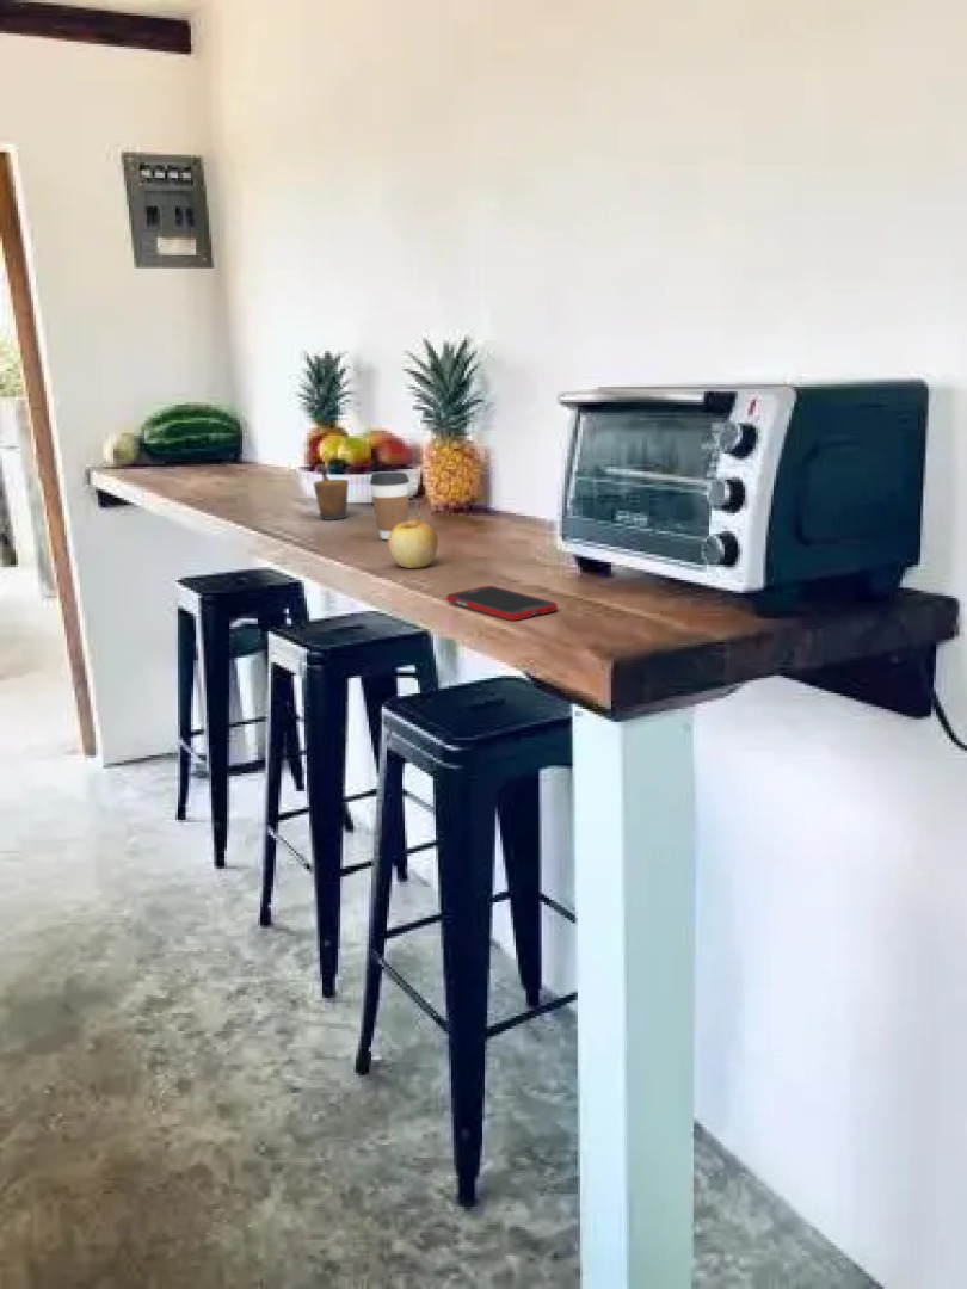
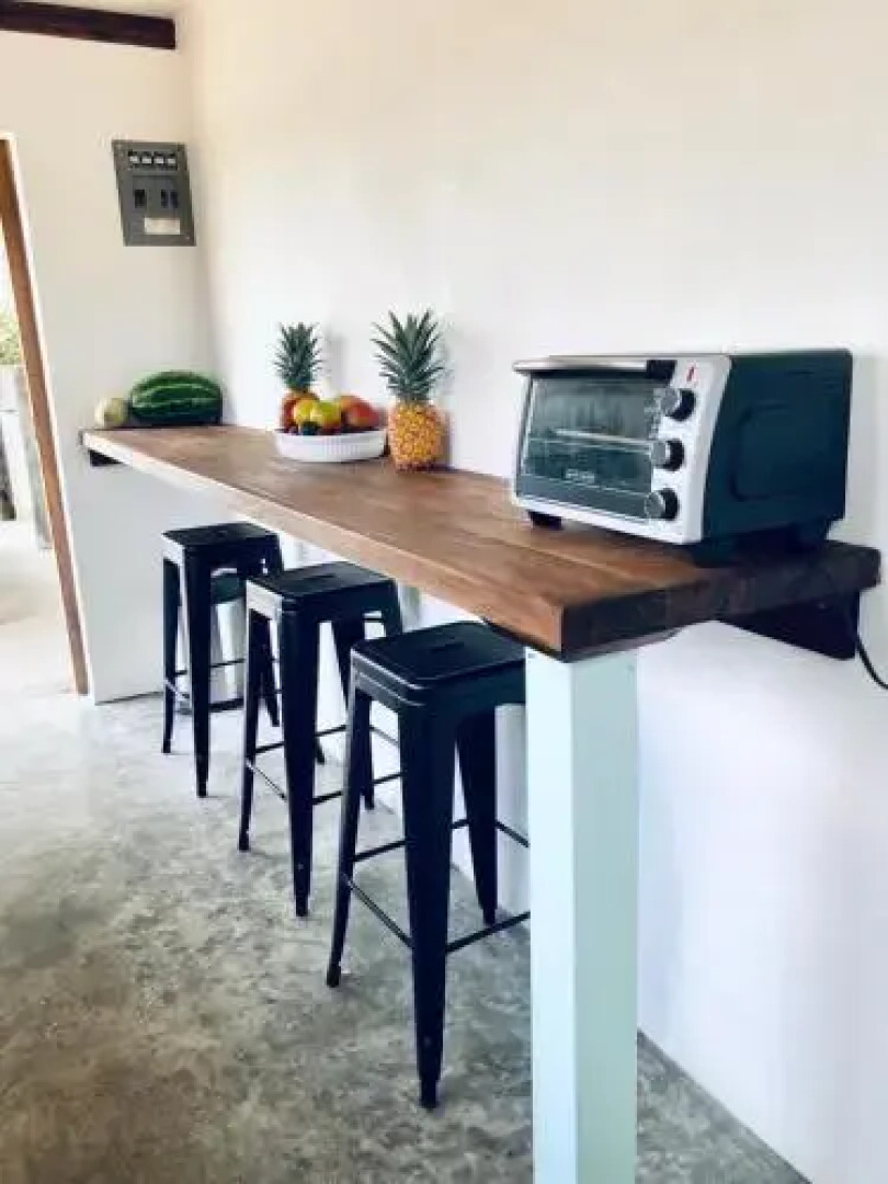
- coffee cup (390, 505)
- cell phone (500, 602)
- apple (413, 542)
- mug (328, 491)
